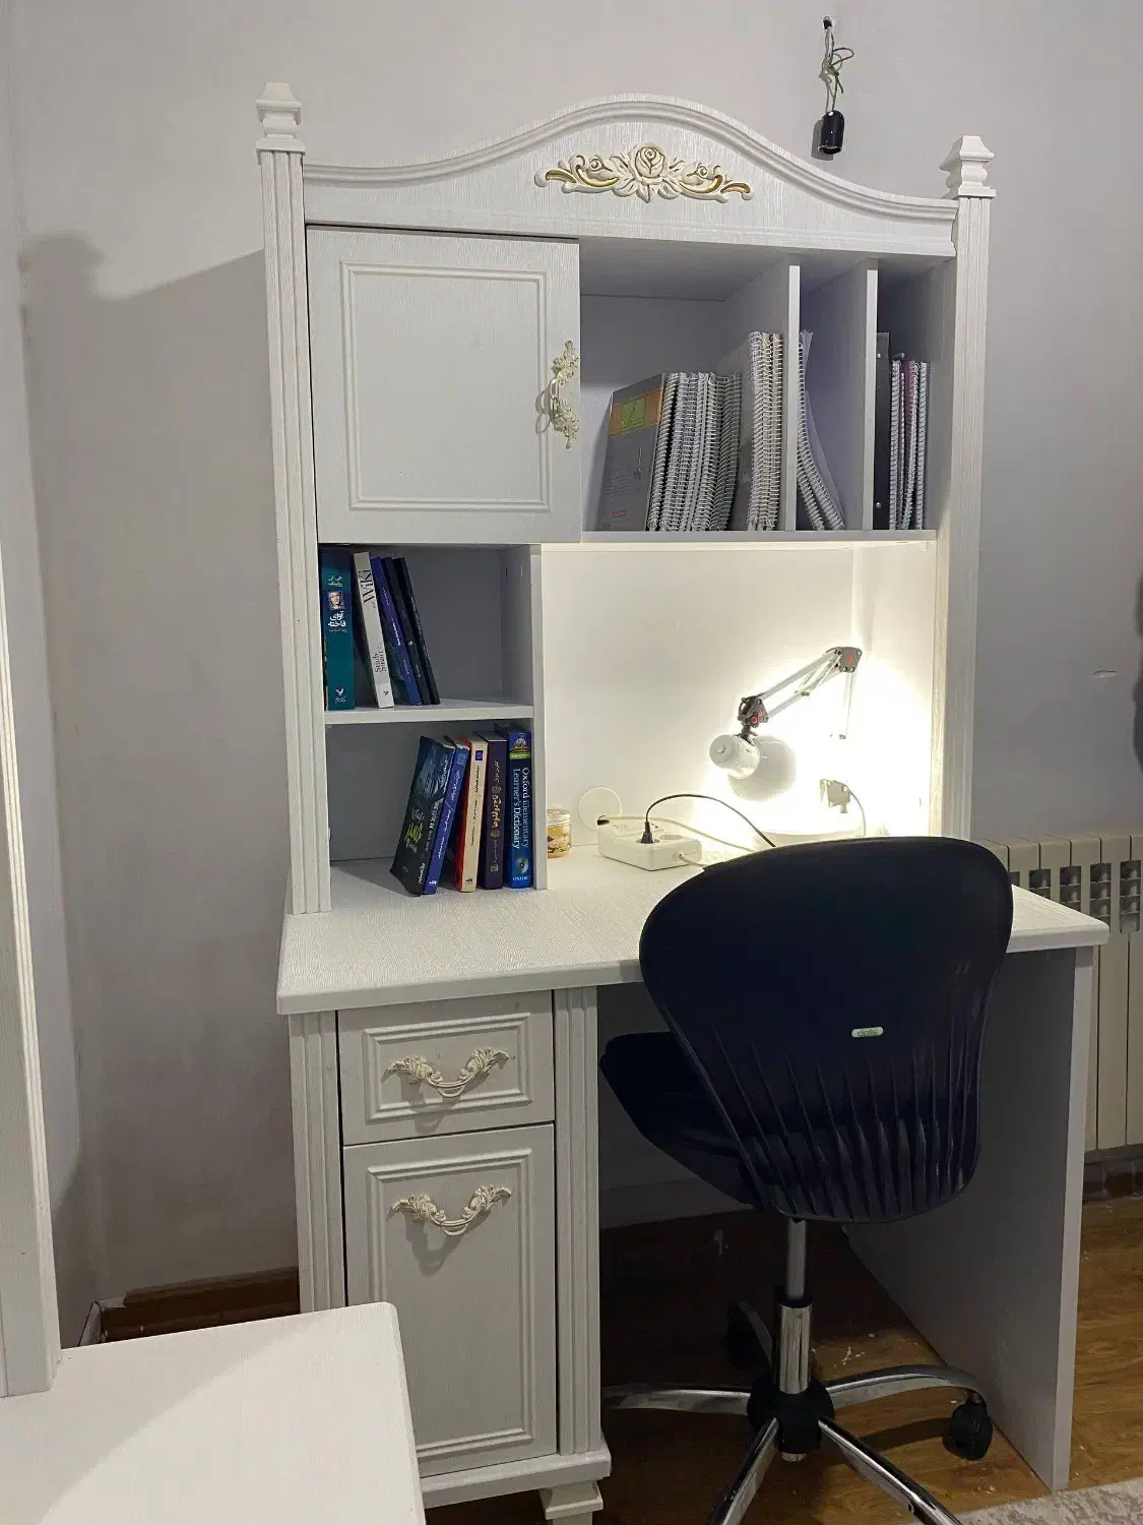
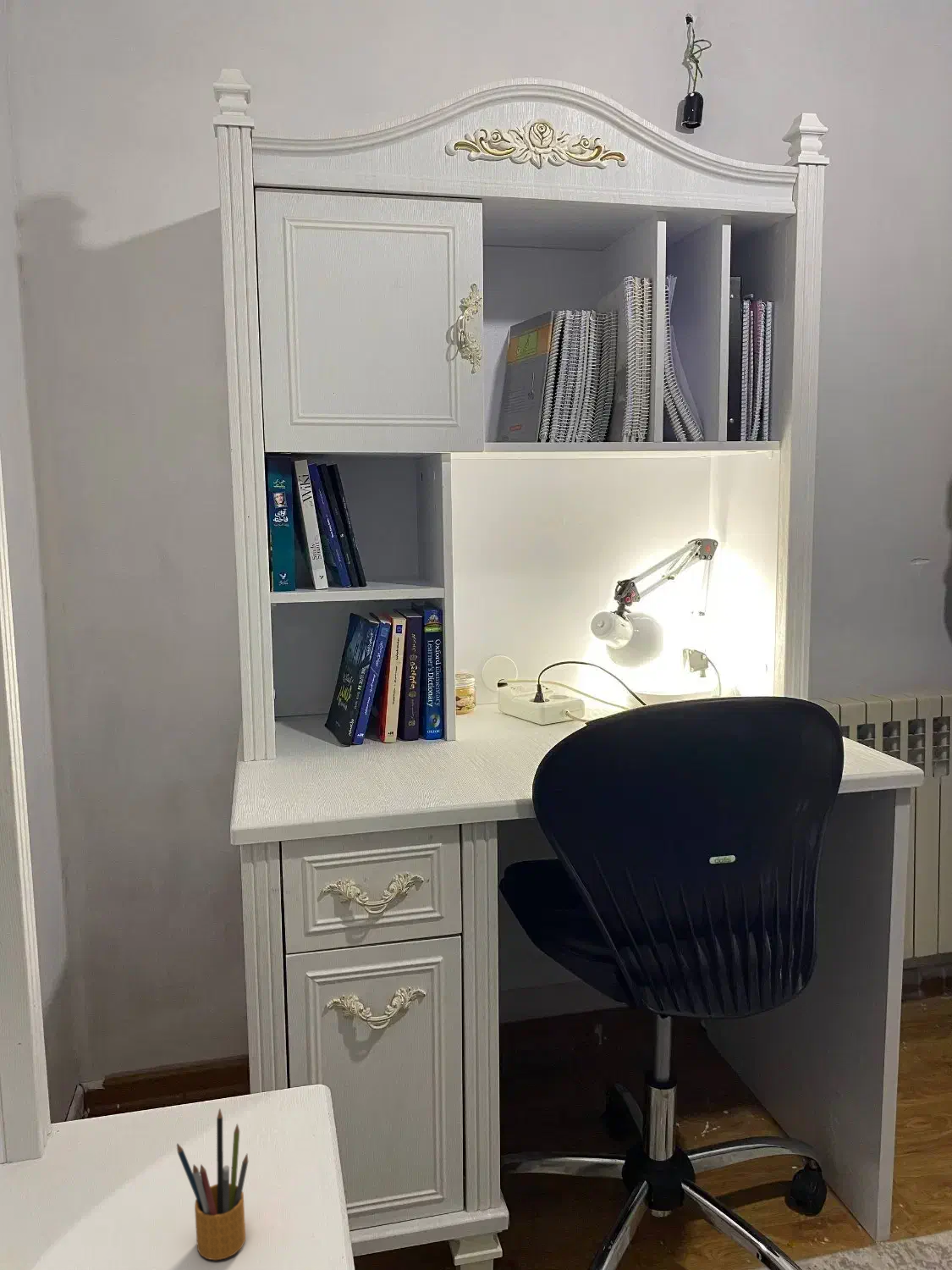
+ pencil box (217, 1185)
